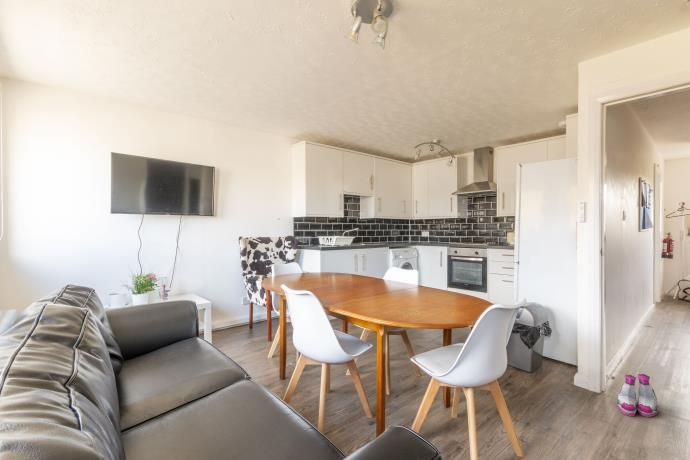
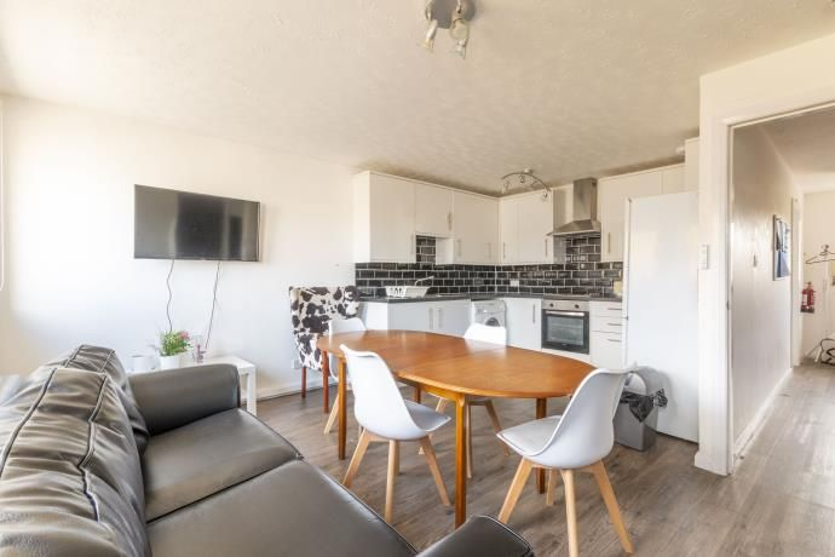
- boots (635, 393)
